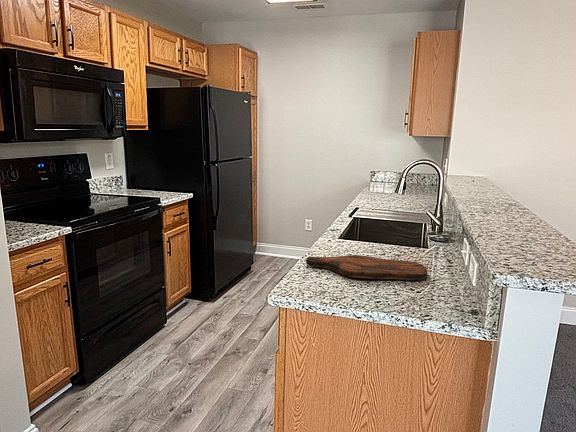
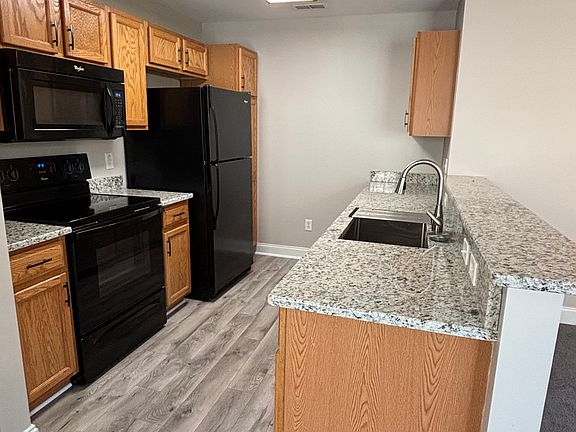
- cutting board (364, 267)
